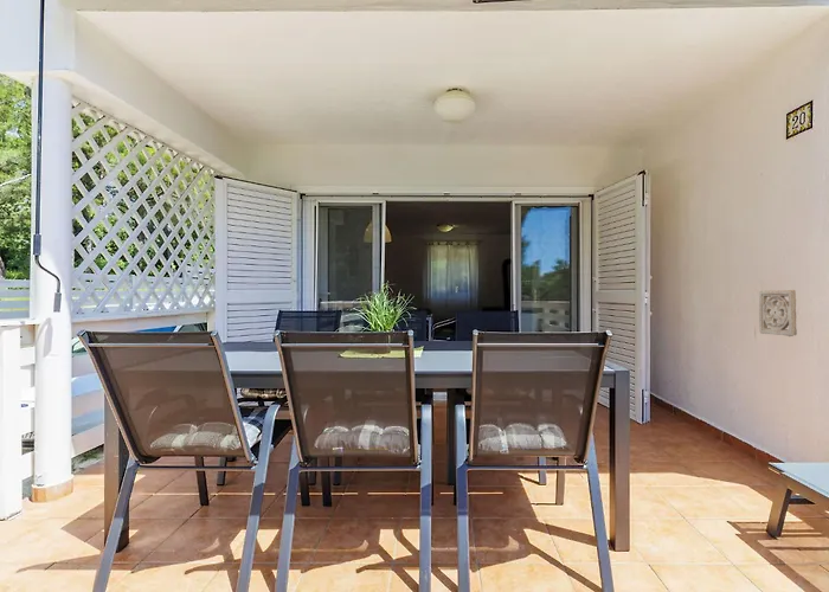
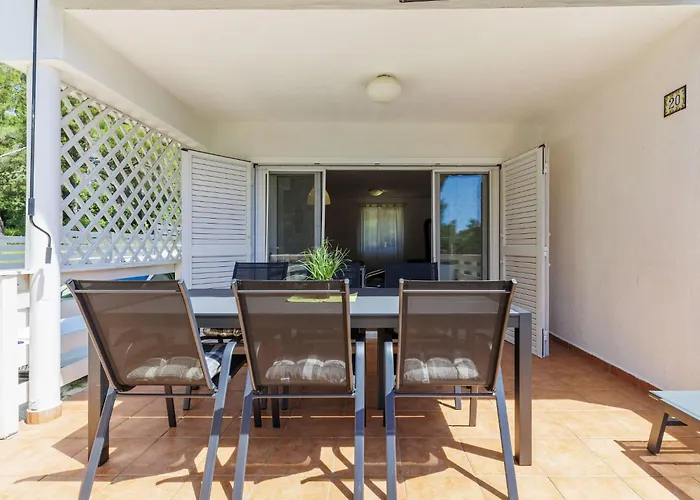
- wall ornament (777, 313)
